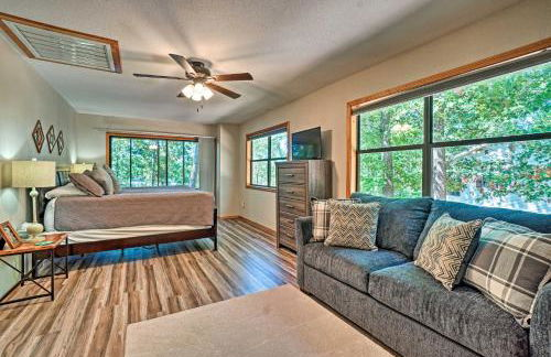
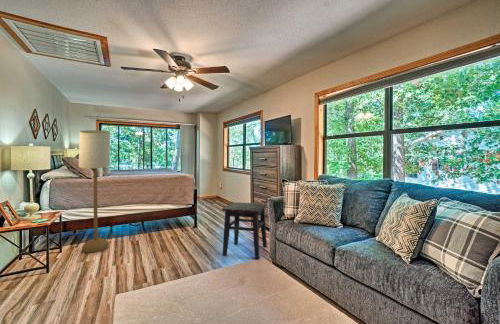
+ floor lamp (95, 188)
+ side table (245, 228)
